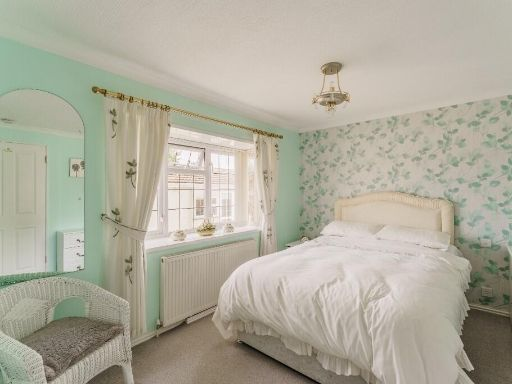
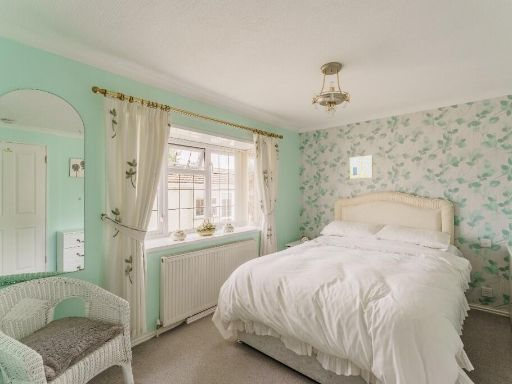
+ wall art (360, 167)
